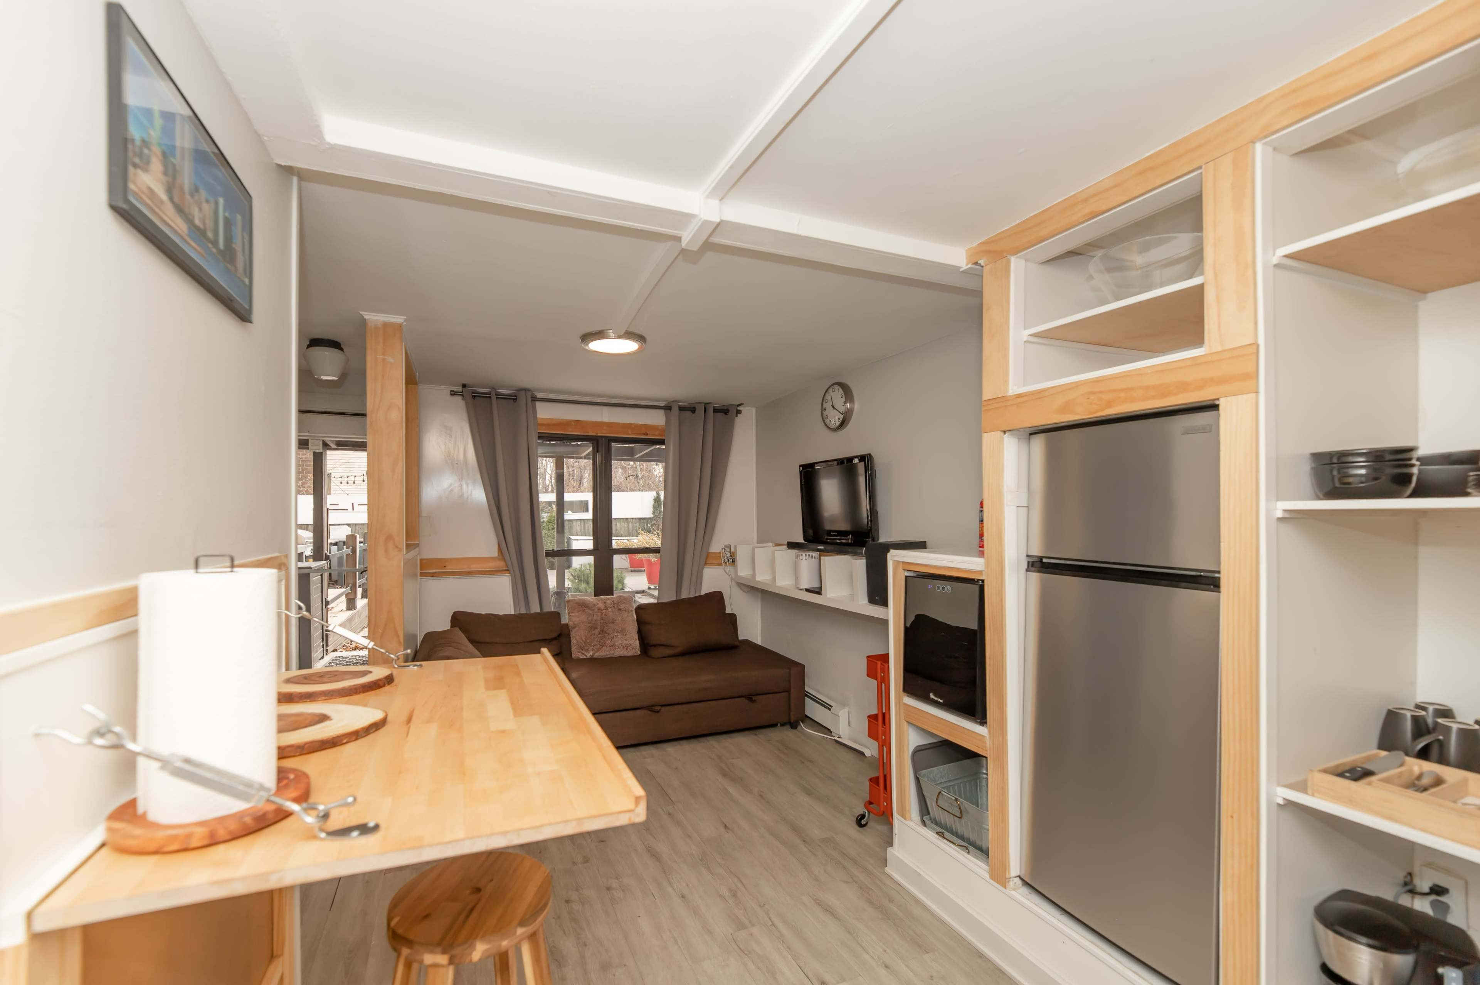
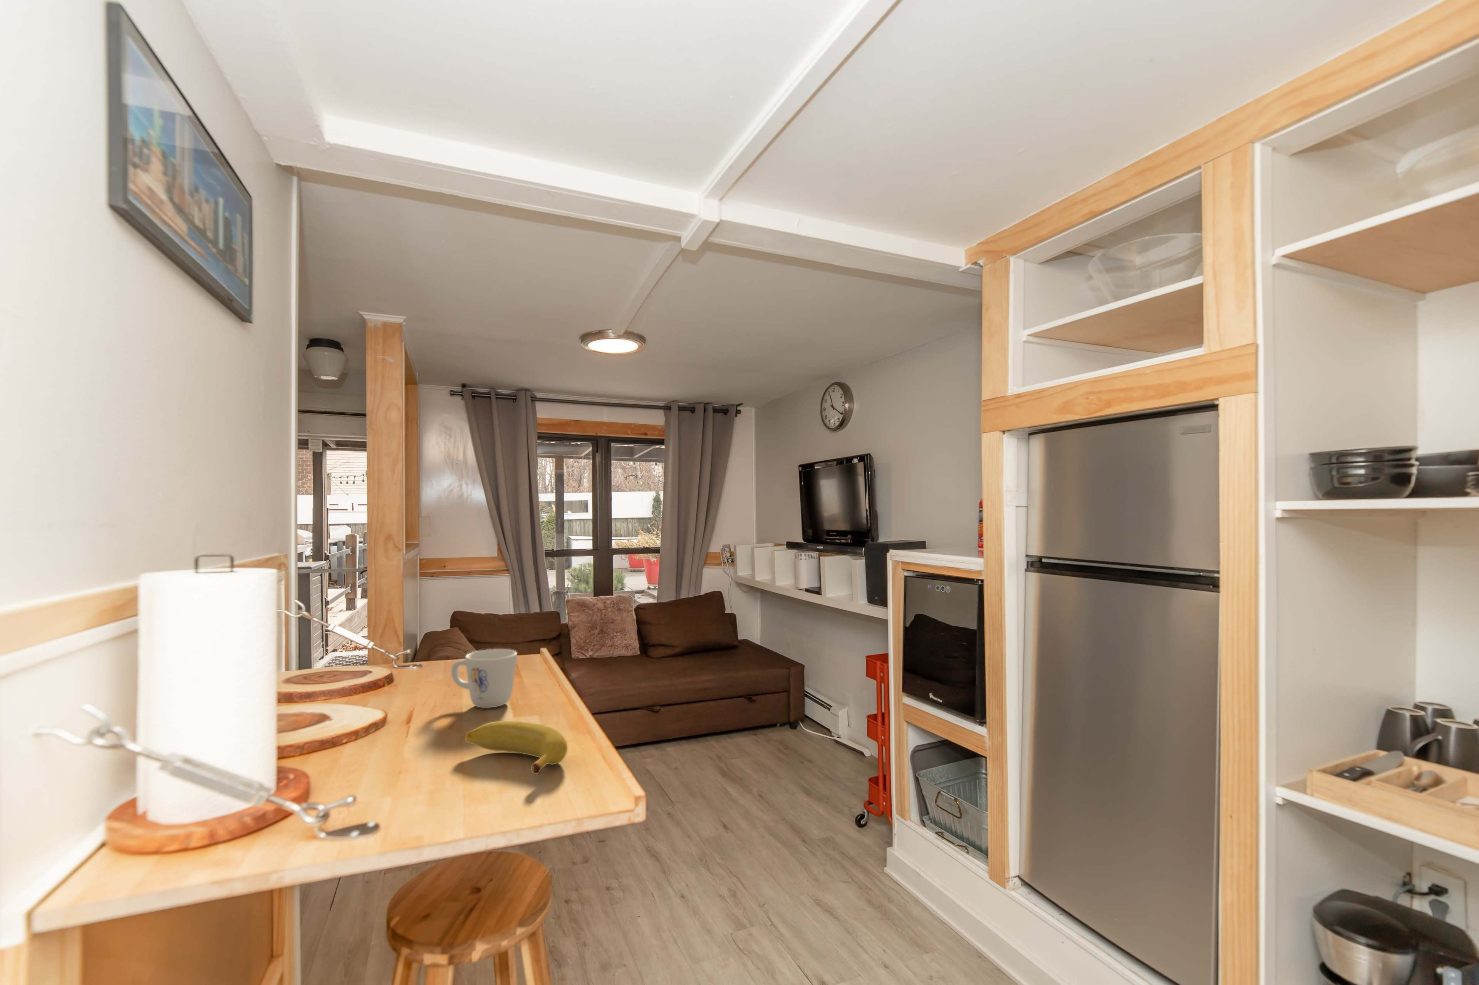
+ mug (483, 678)
+ banana (514, 745)
